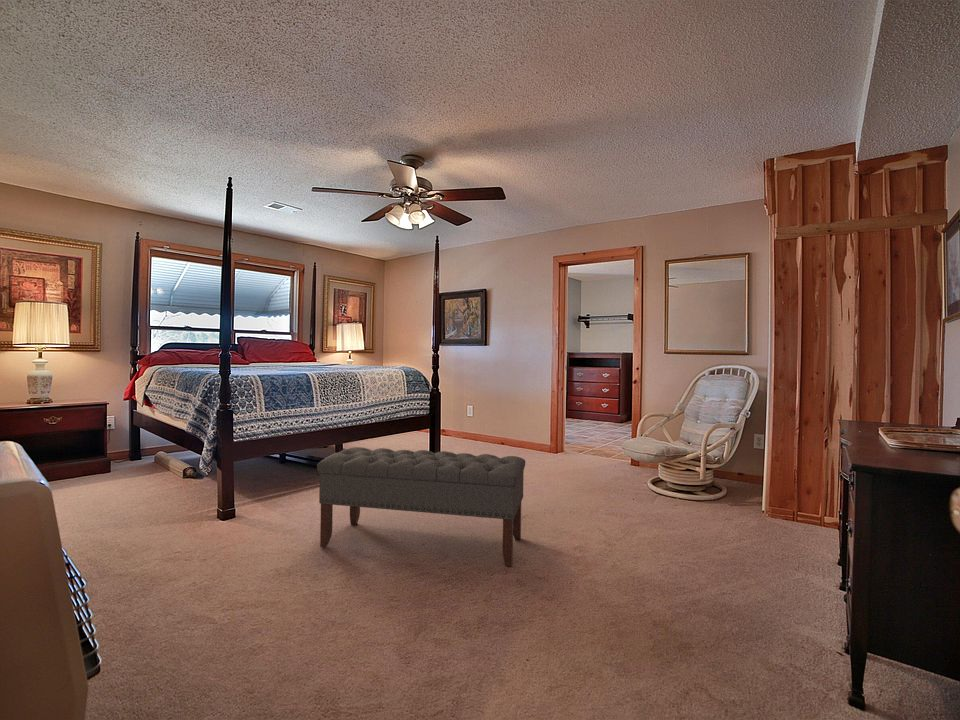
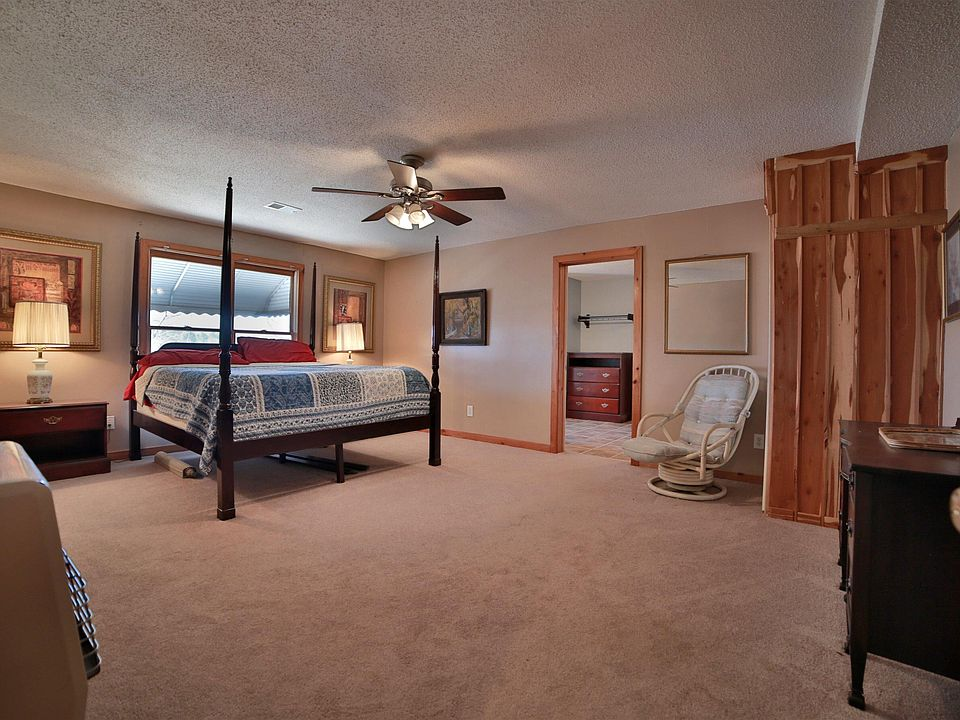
- bench (424, 499)
